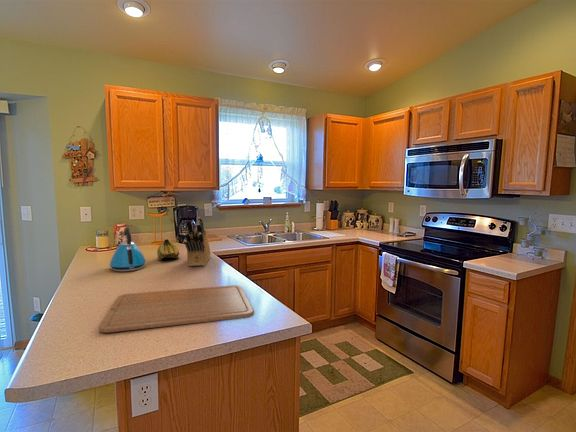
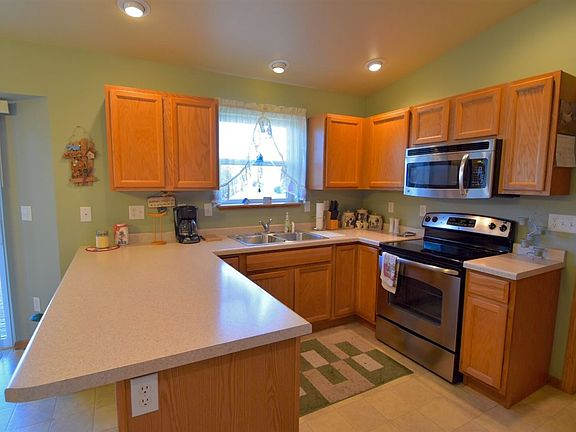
- kettle (127, 247)
- knife block (198, 239)
- fruit (168, 249)
- chopping board (182, 304)
